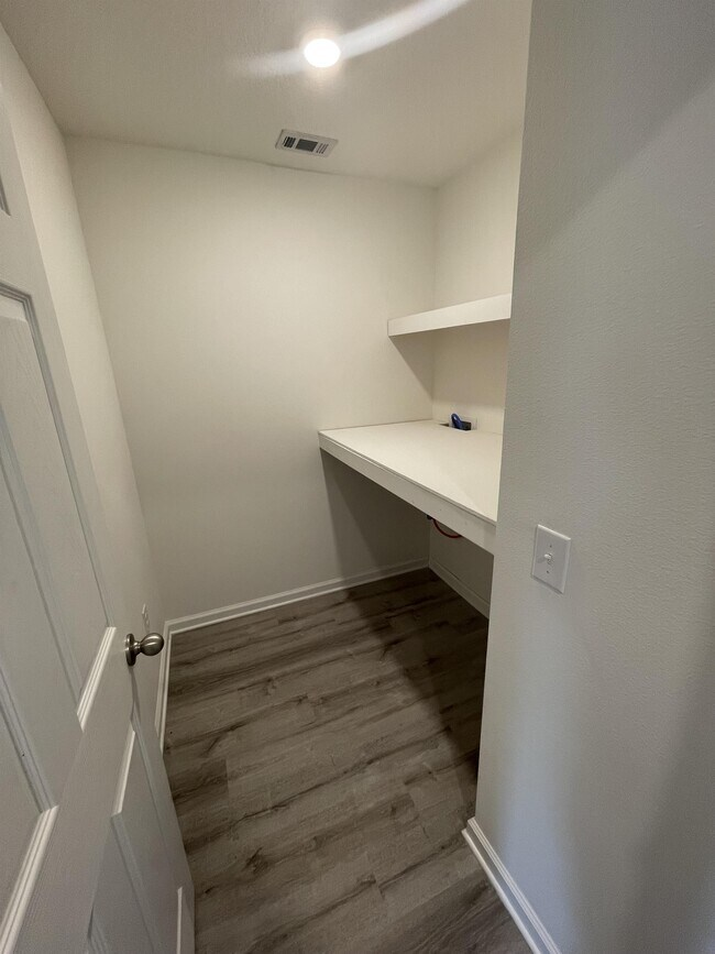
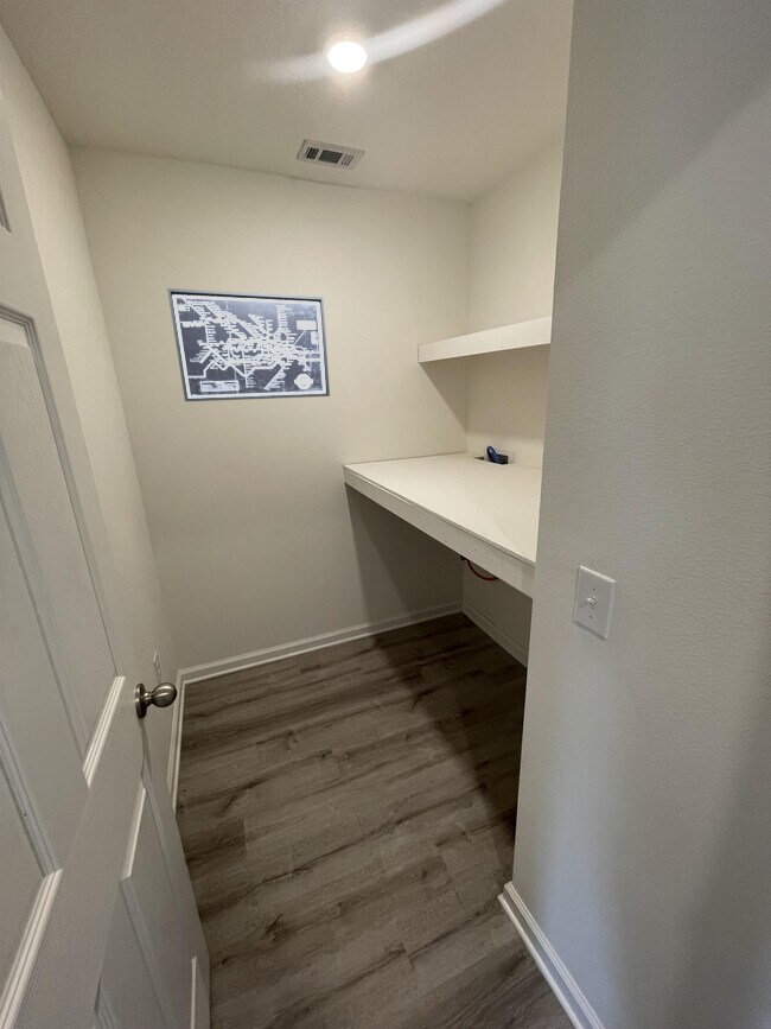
+ wall art (255, 348)
